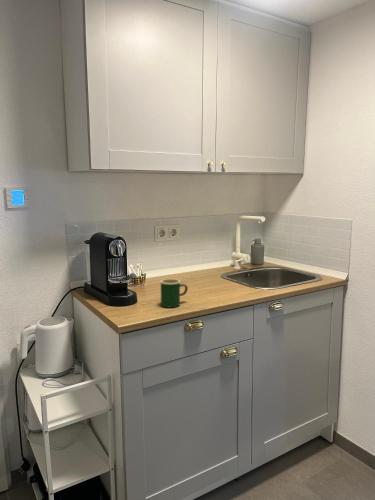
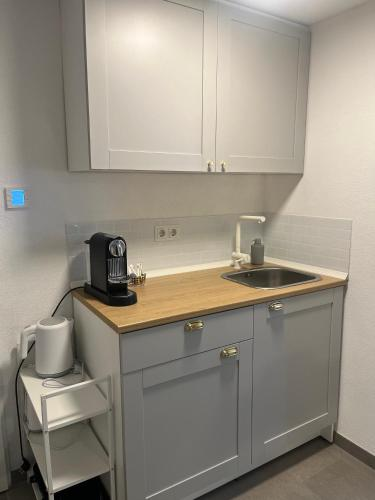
- mug (174, 292)
